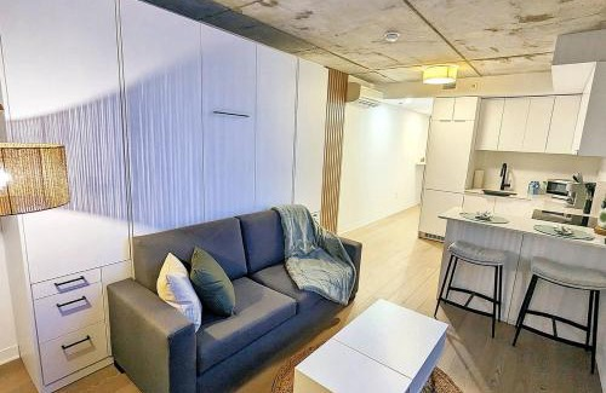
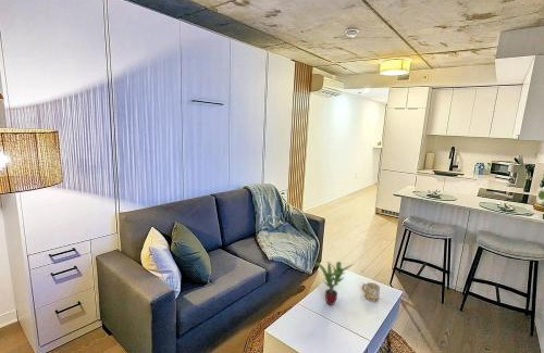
+ mug (370, 290)
+ potted plant (329, 281)
